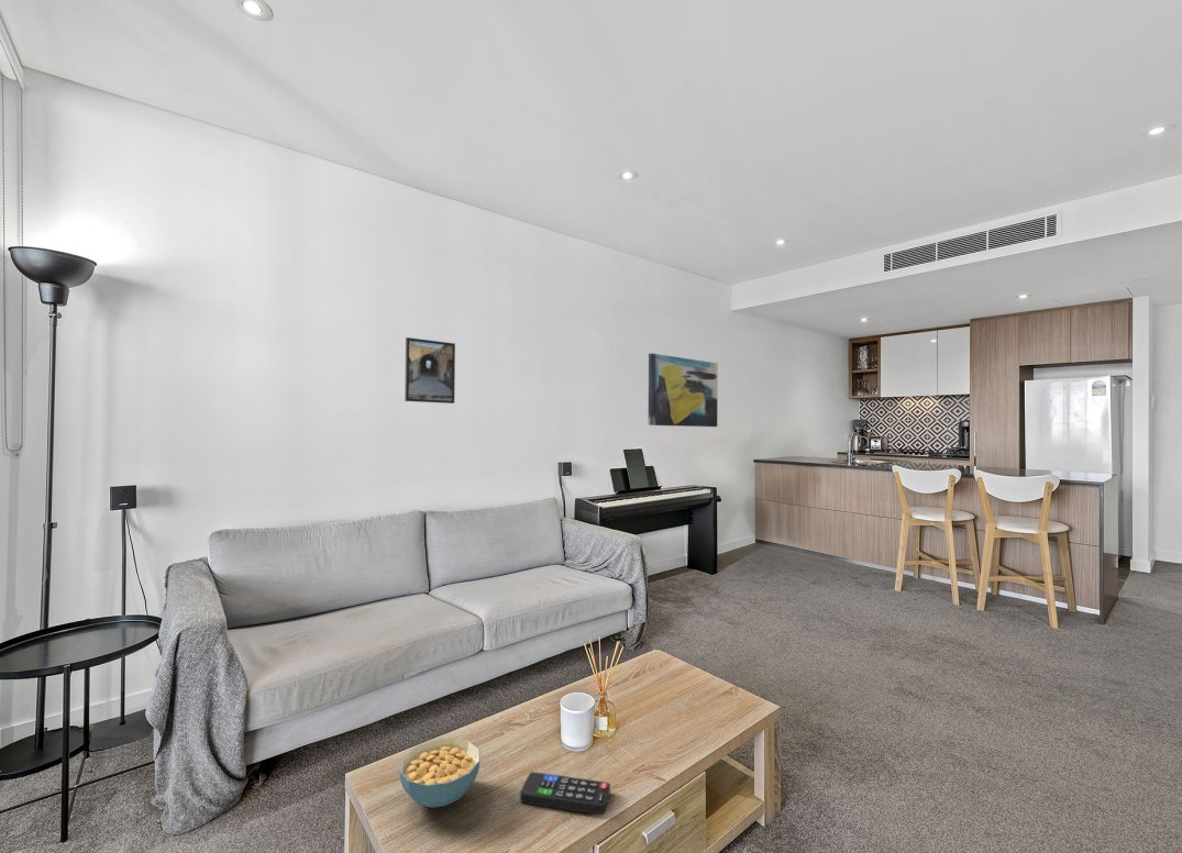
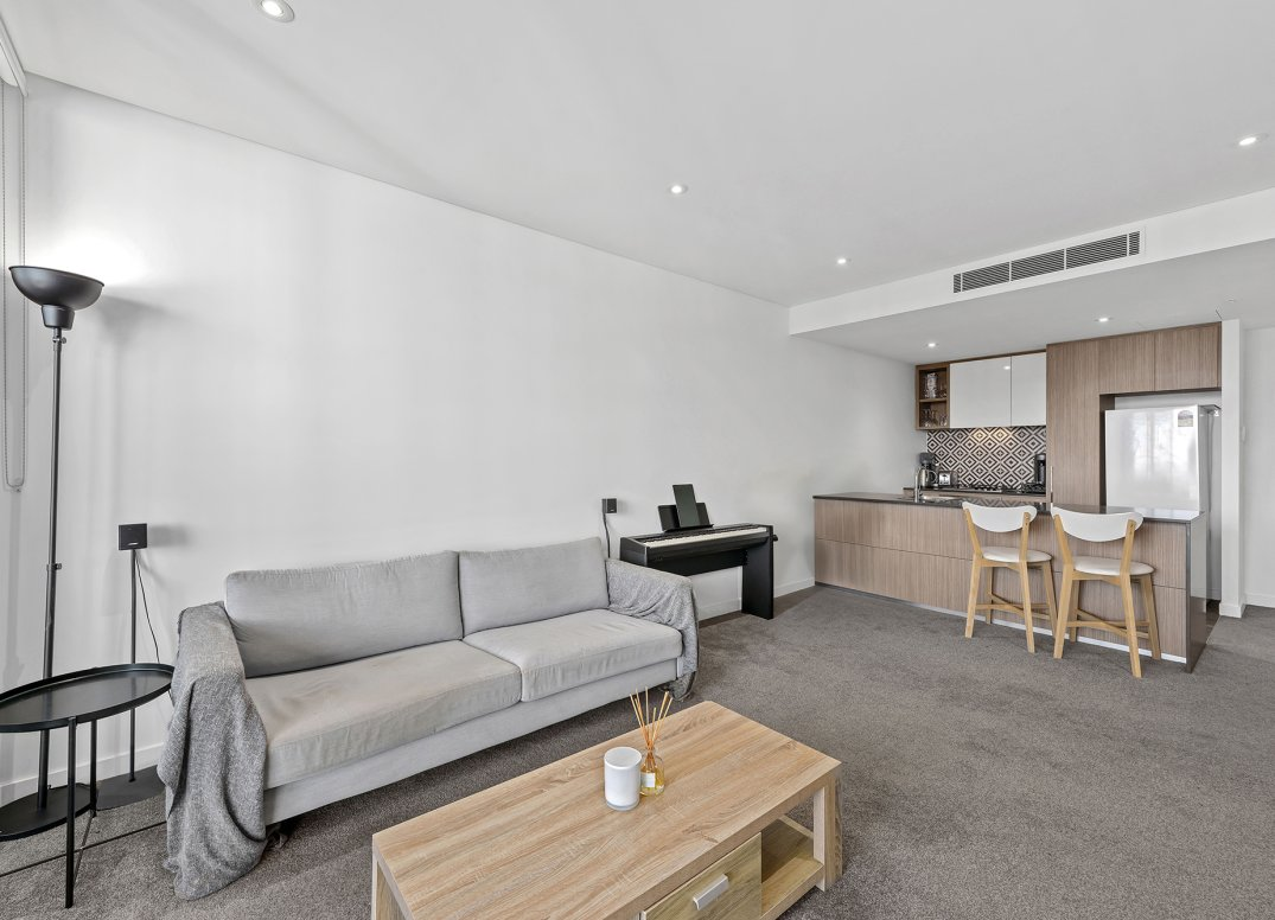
- wall art (684, 391)
- cereal bowl (440, 778)
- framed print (430, 370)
- remote control (565, 791)
